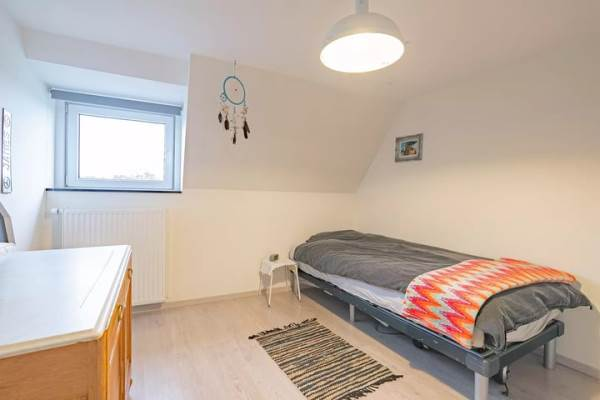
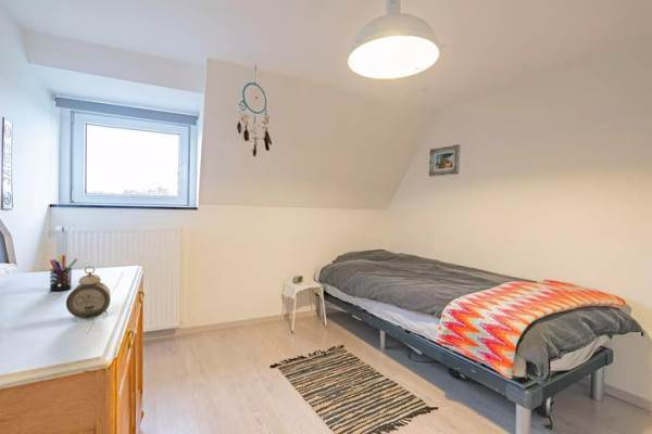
+ alarm clock (89, 291)
+ pen holder (63, 271)
